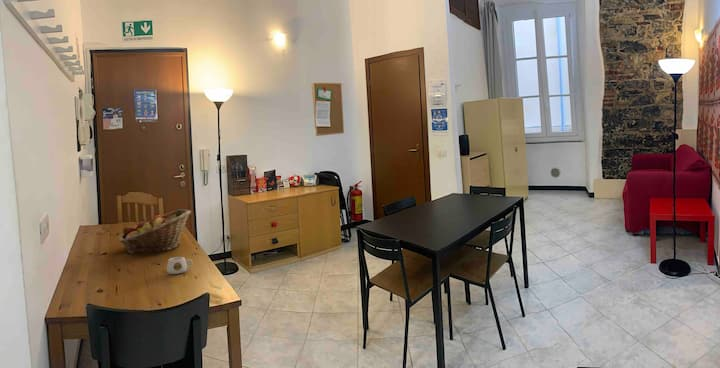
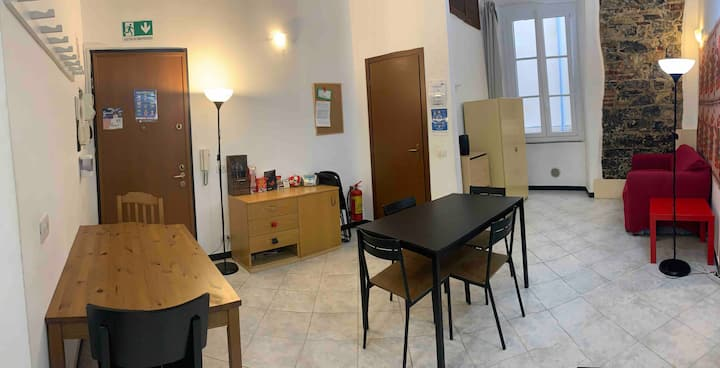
- fruit basket (156, 230)
- mug (179, 265)
